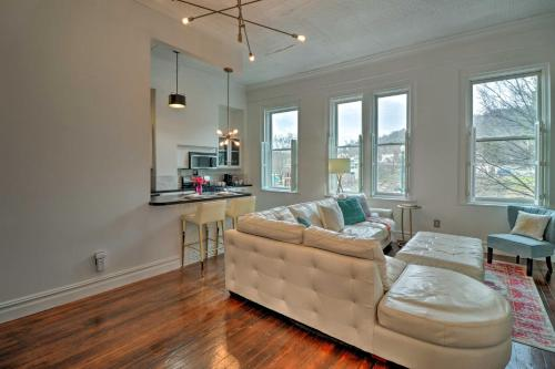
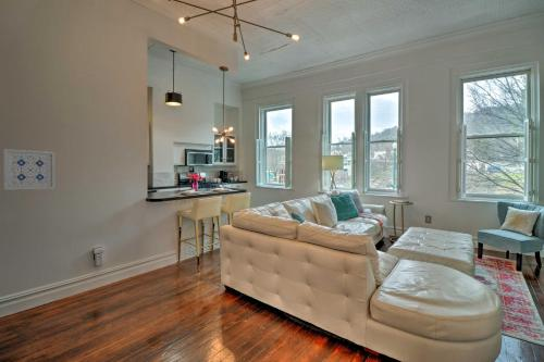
+ wall art (30, 170)
